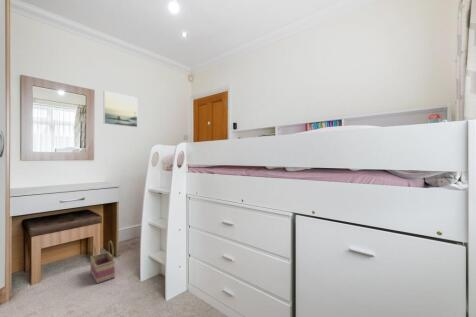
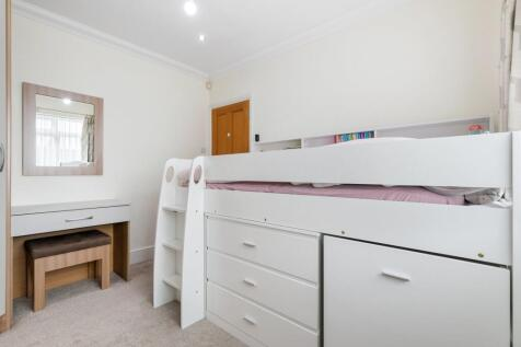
- basket (102, 259)
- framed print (121, 110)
